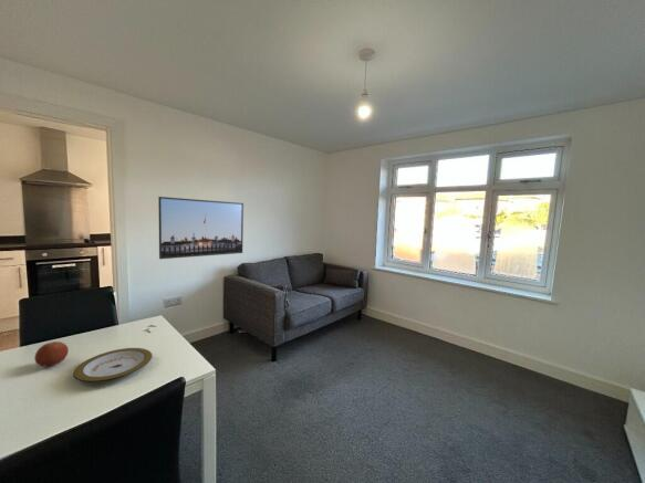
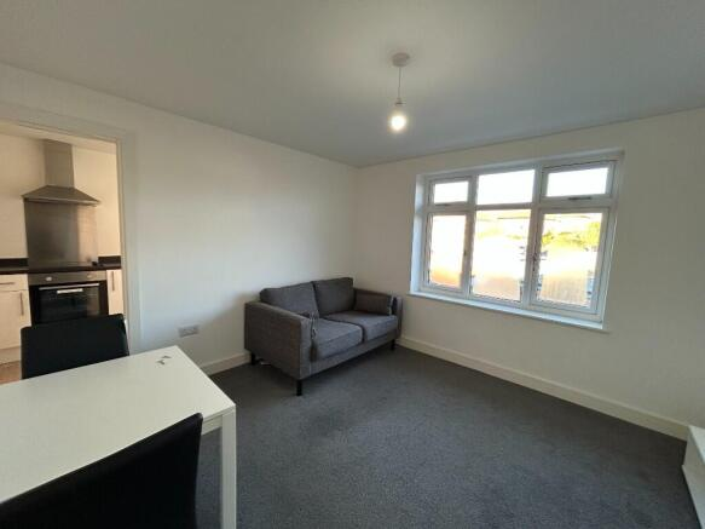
- fruit (52, 353)
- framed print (205, 228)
- plate (115, 365)
